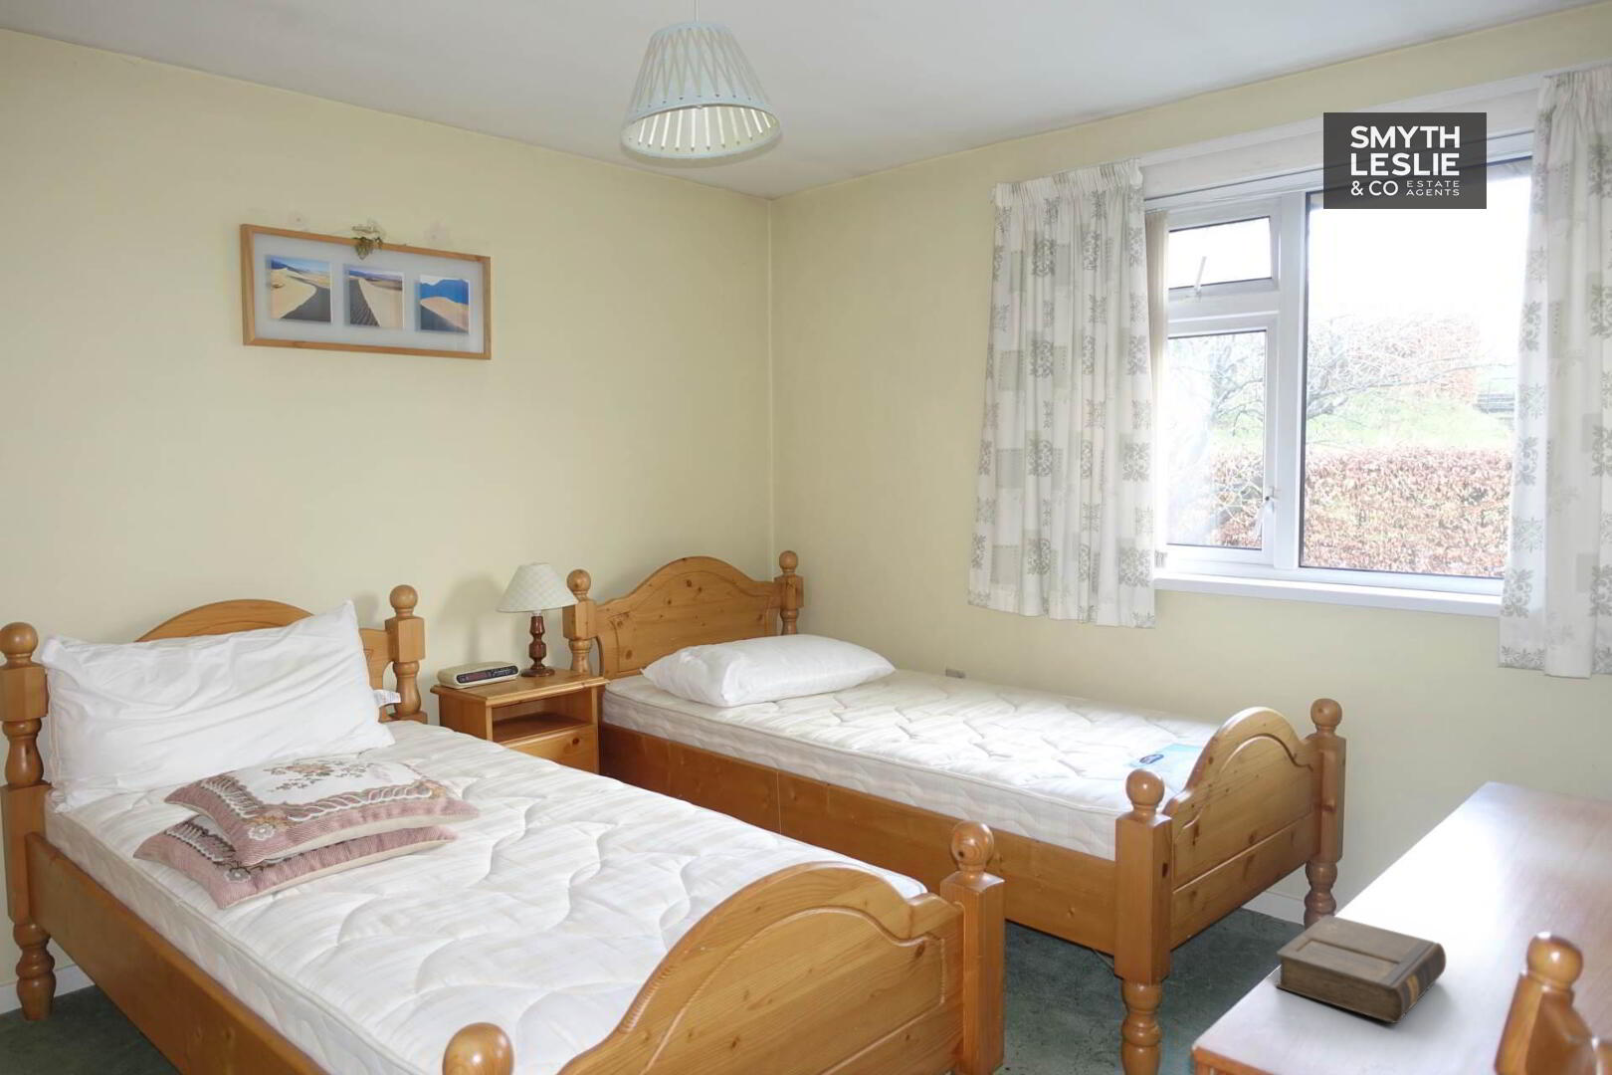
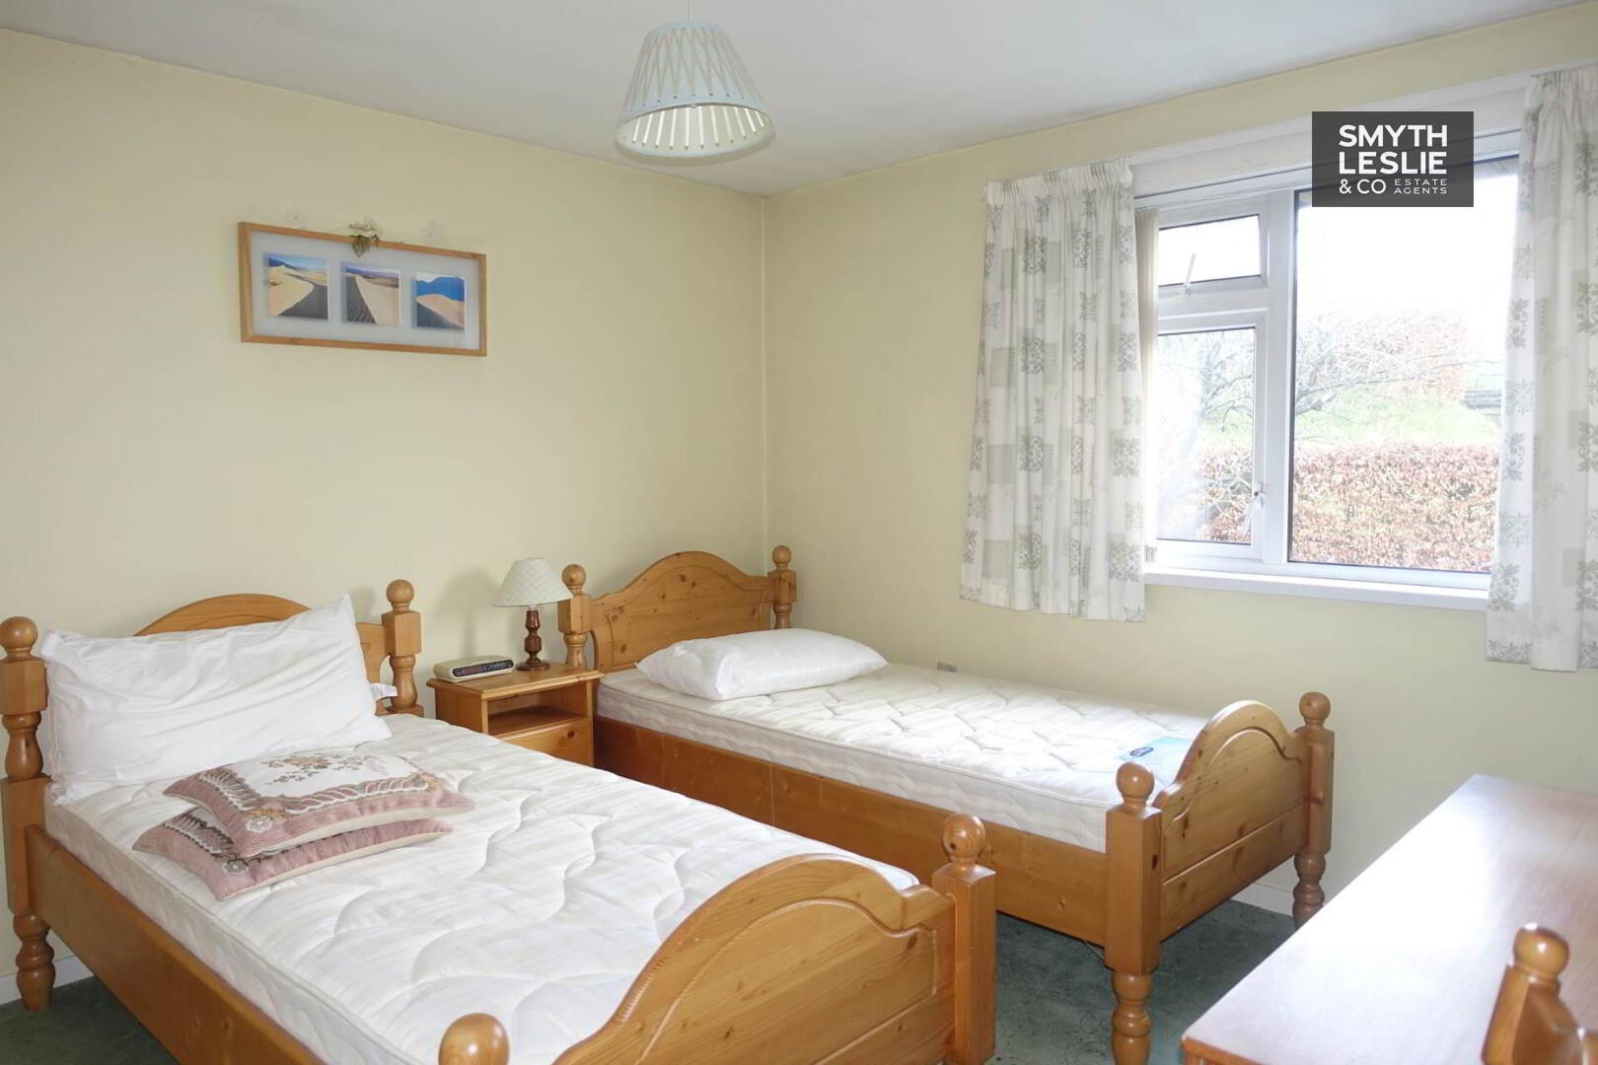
- book (1367, 960)
